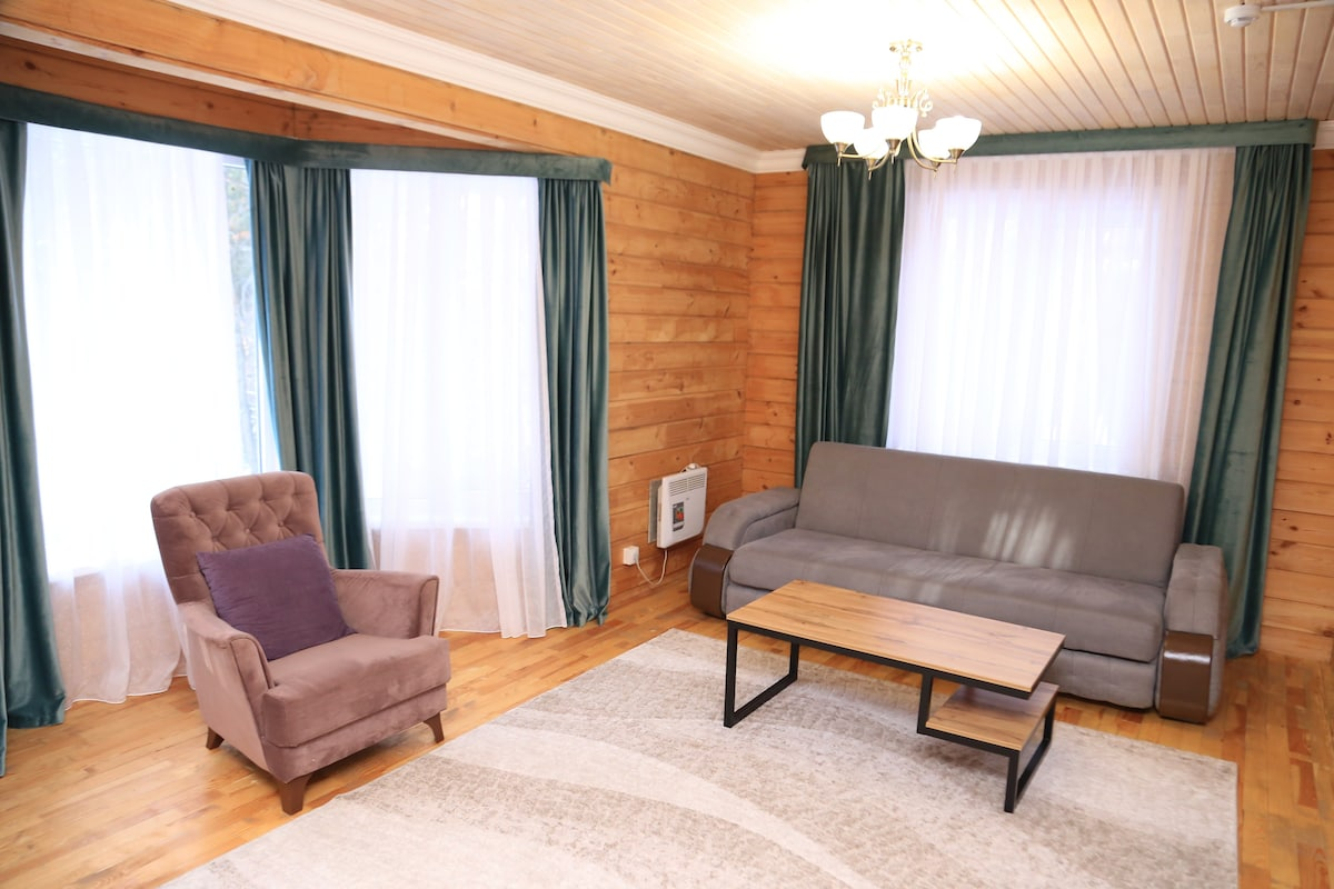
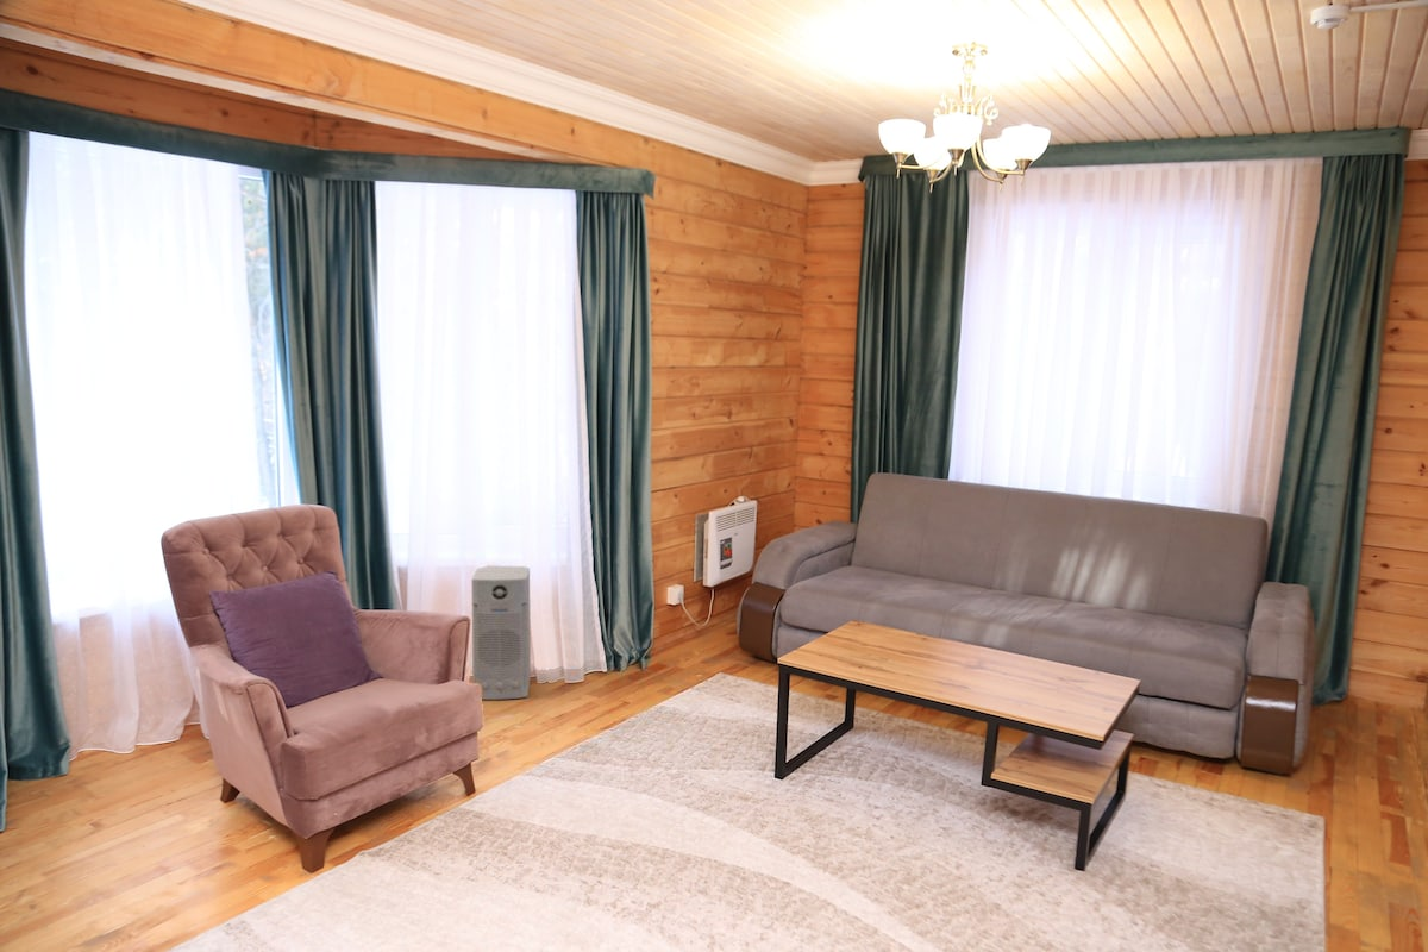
+ air purifier (501, 630)
